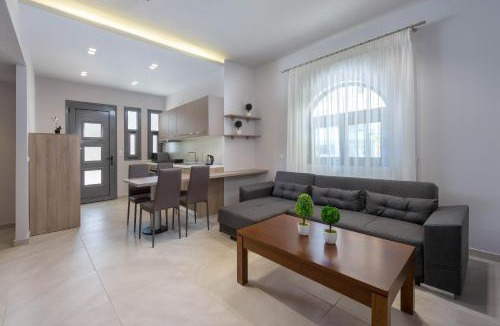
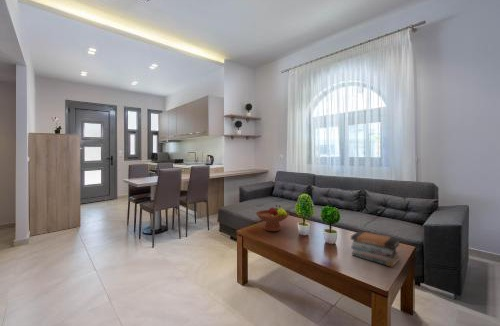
+ fruit bowl (272, 218)
+ book stack (374, 247)
